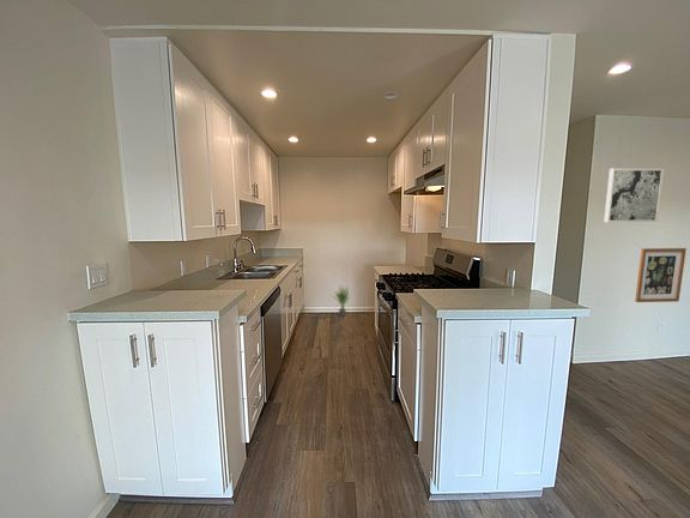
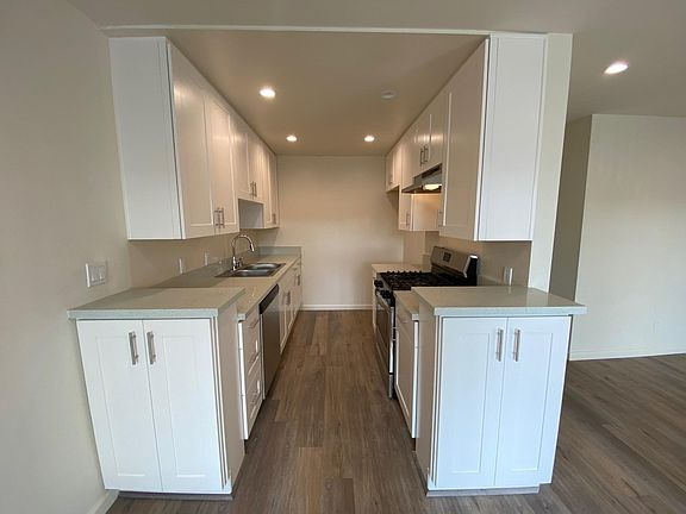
- wall art (660, 275)
- potted plant (340, 300)
- wall art (632, 195)
